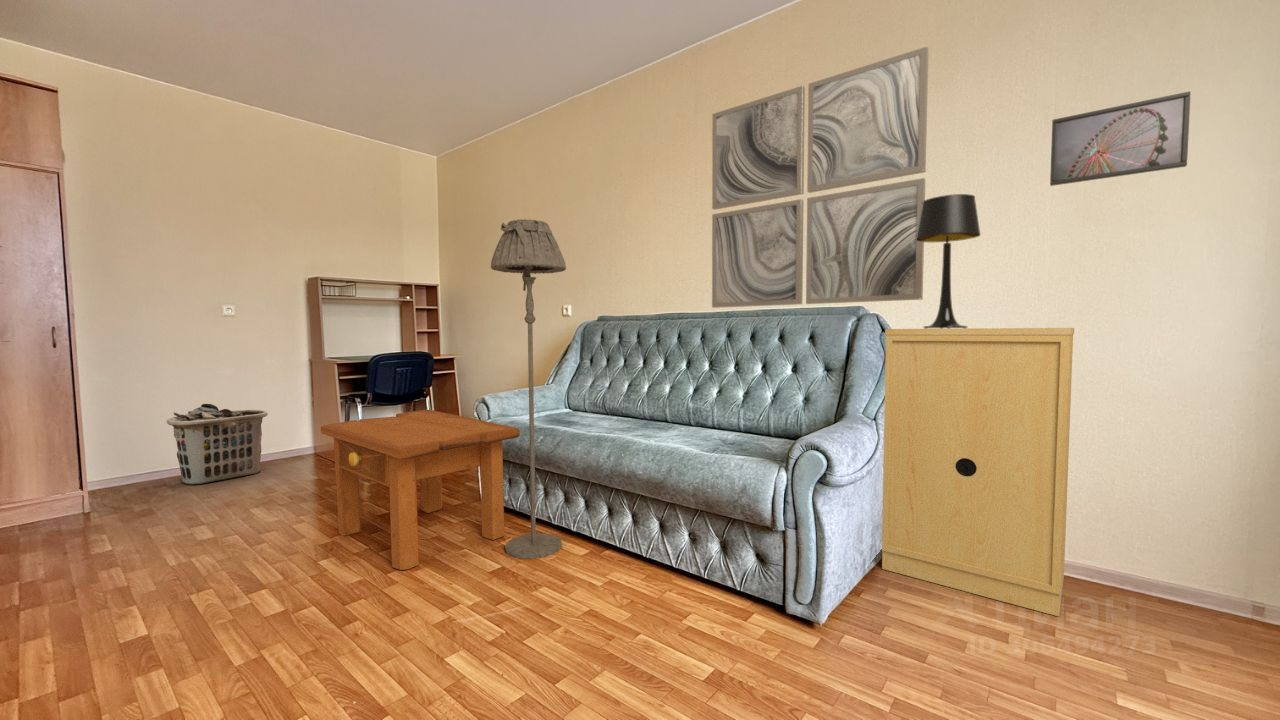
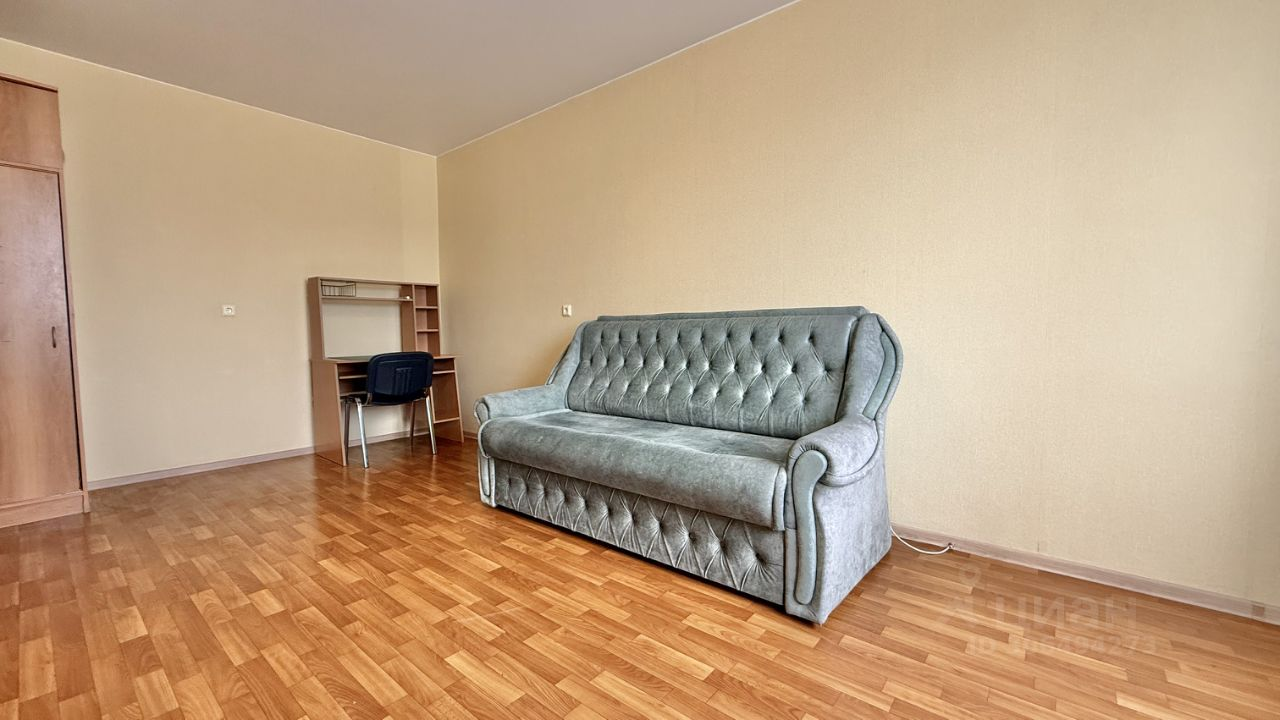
- floor lamp (530, 387)
- chest of drawers (975, 451)
- wall art (803, 193)
- table lamp (946, 264)
- clothes hamper (220, 439)
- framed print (1115, 141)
- side table (416, 479)
